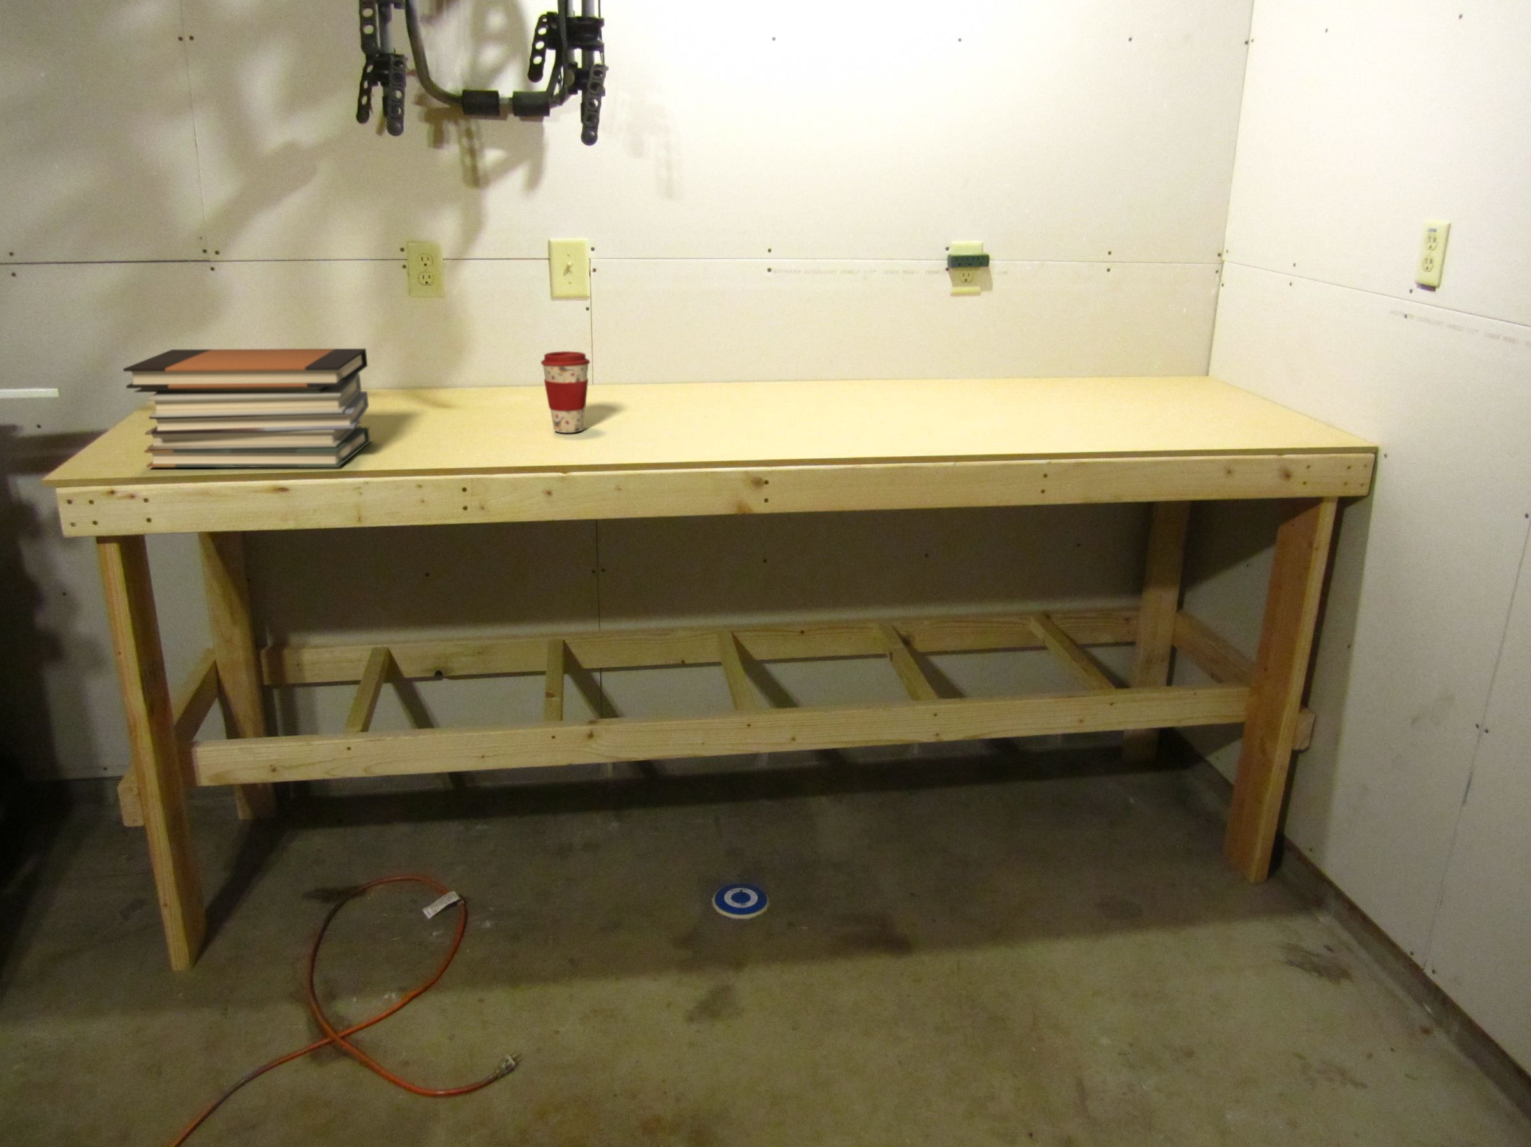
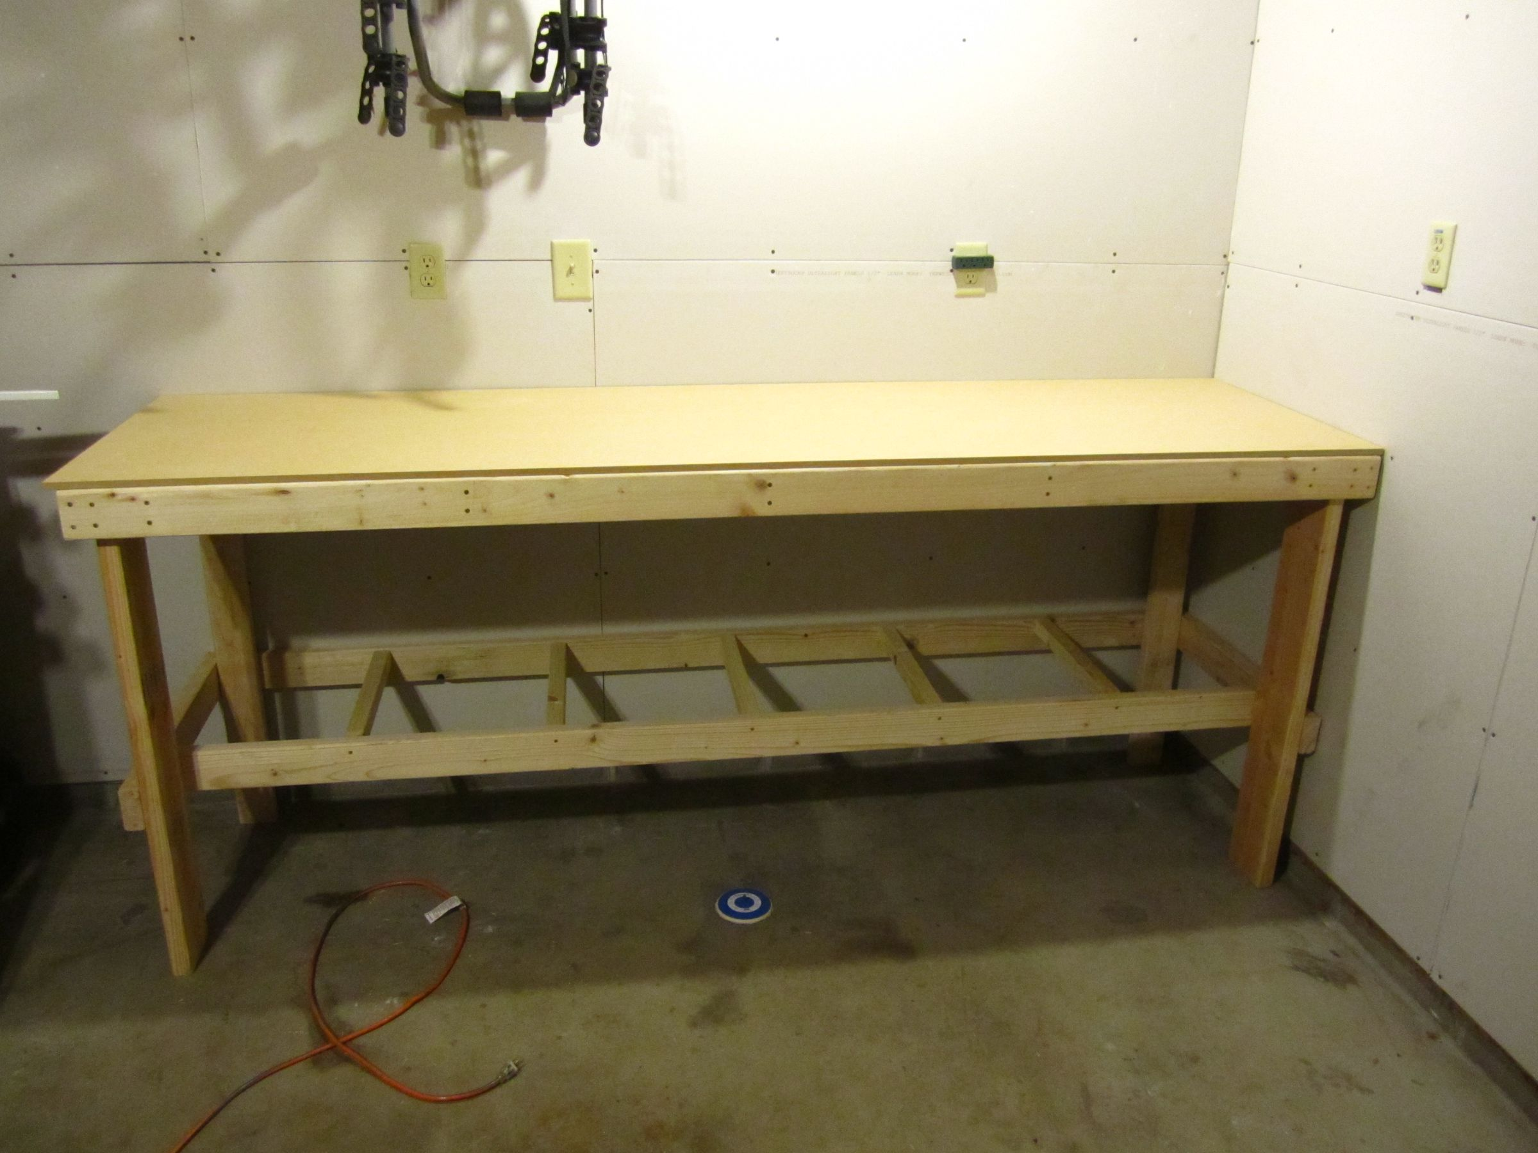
- coffee cup (567, 392)
- book stack (260, 406)
